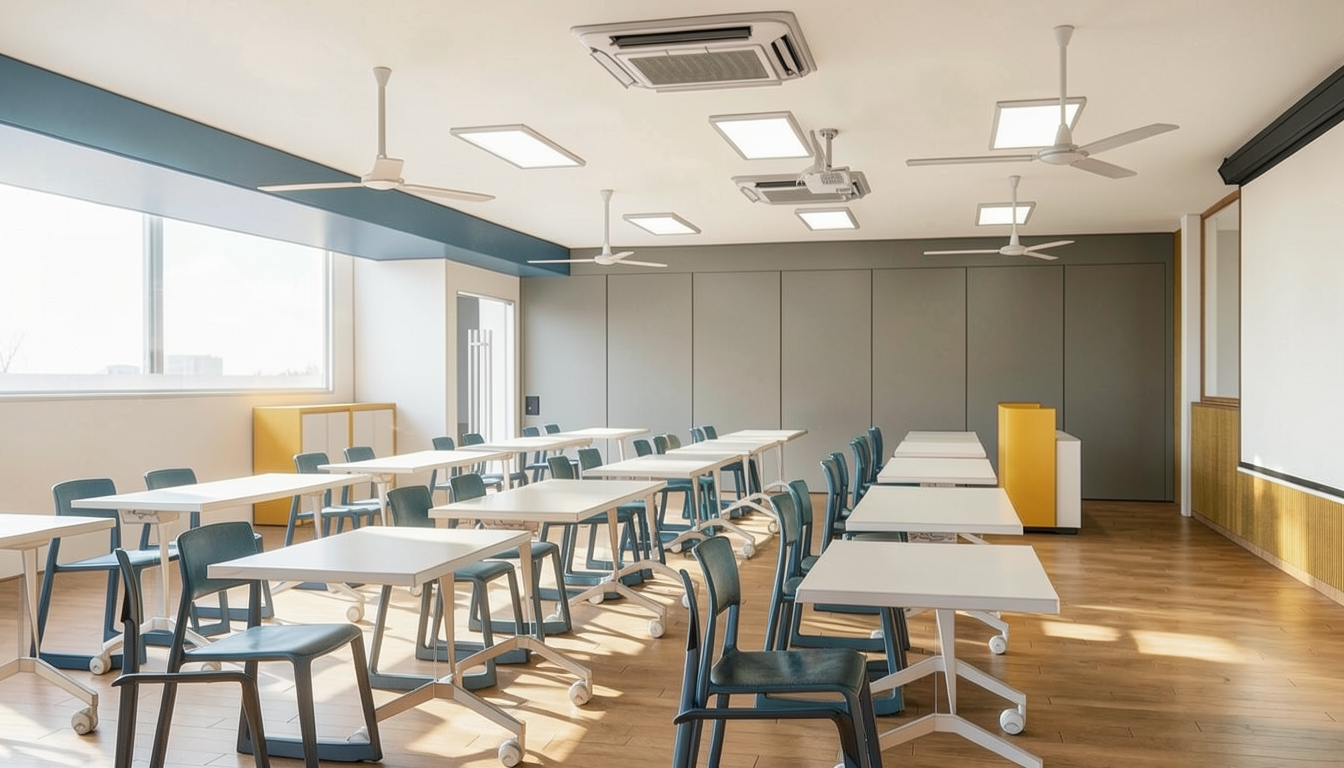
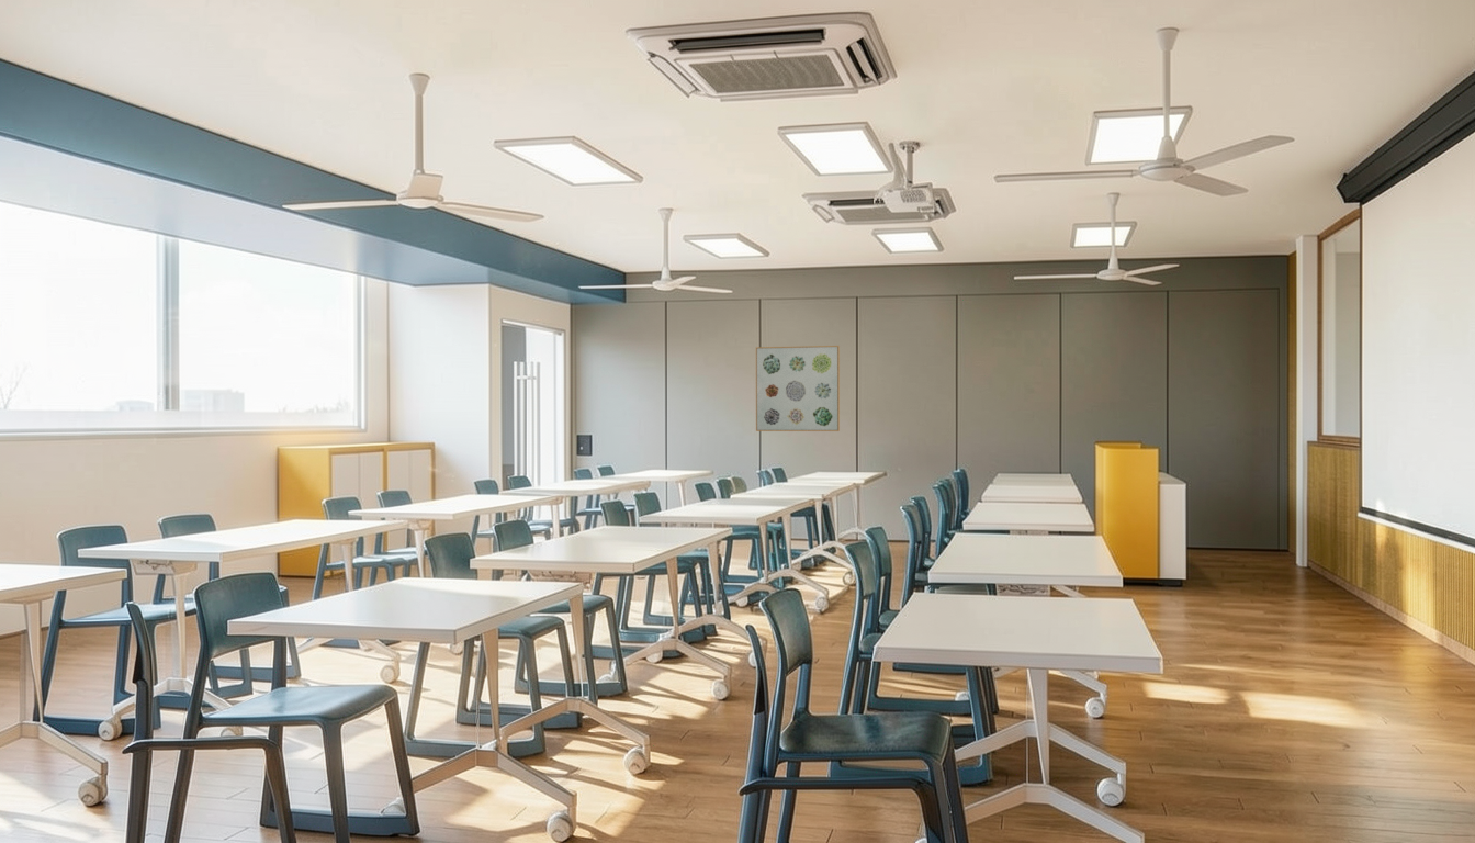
+ wall art (797, 389)
